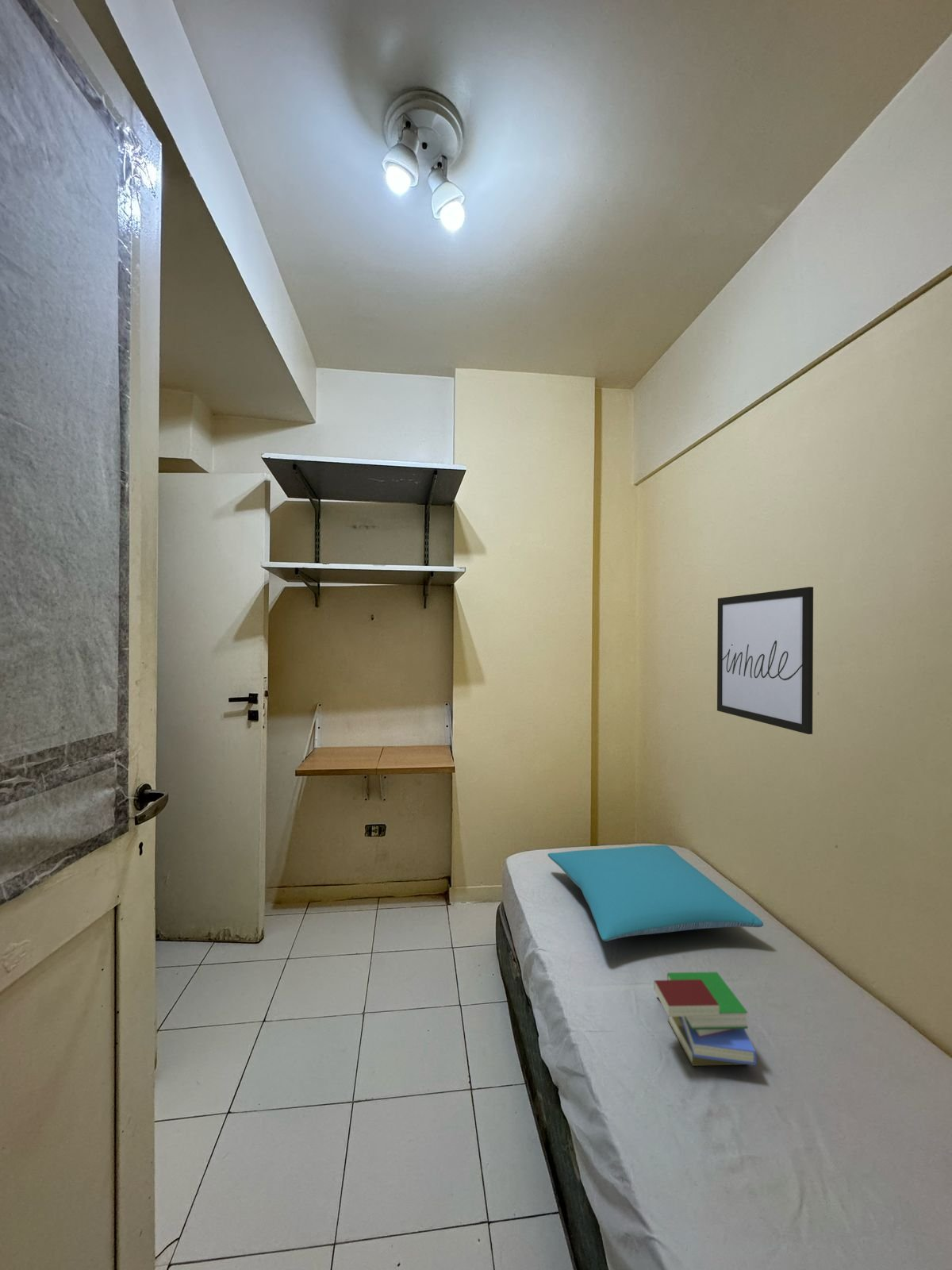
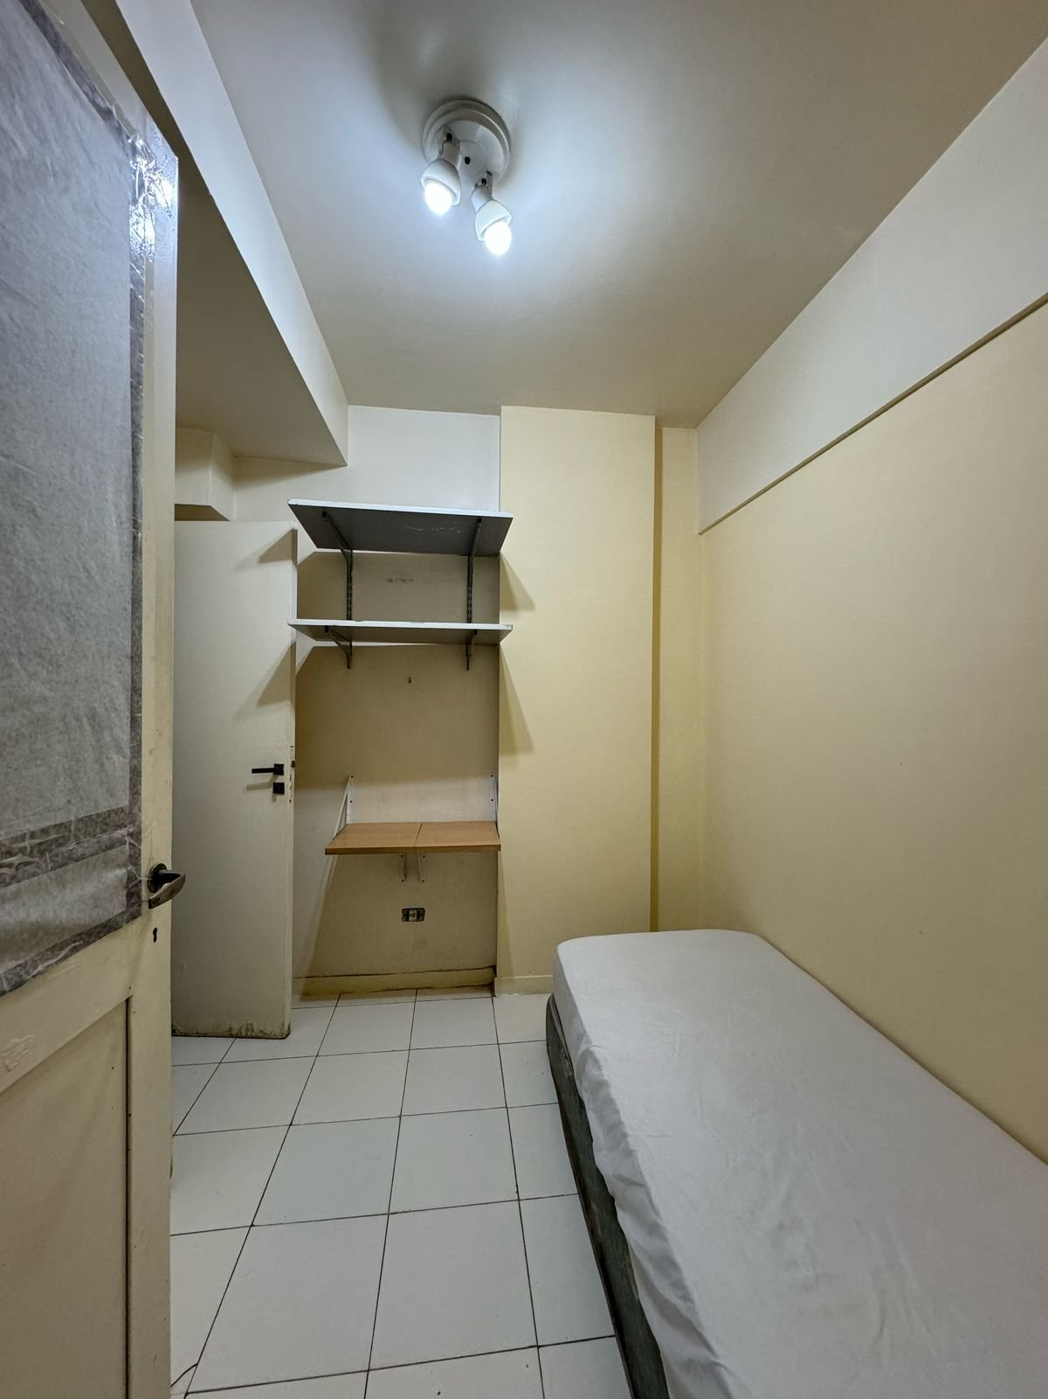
- wall art (758, 656)
- pillow (641, 884)
- book (691, 1001)
